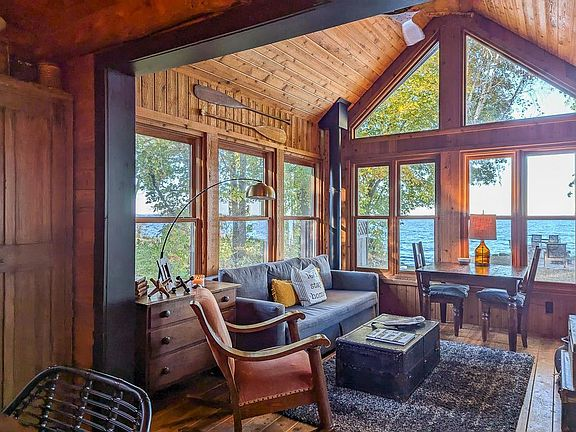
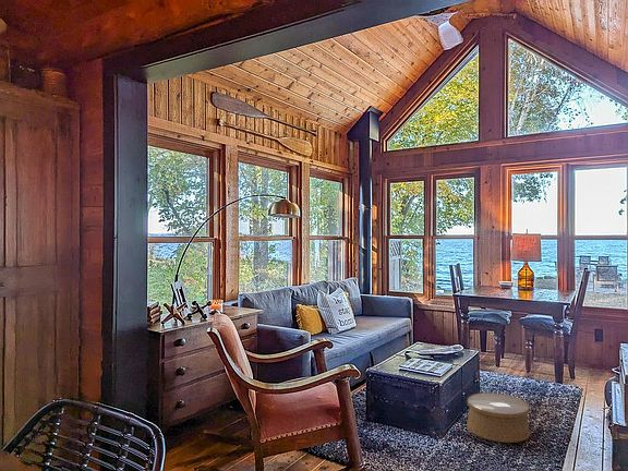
+ woven basket (497, 415)
